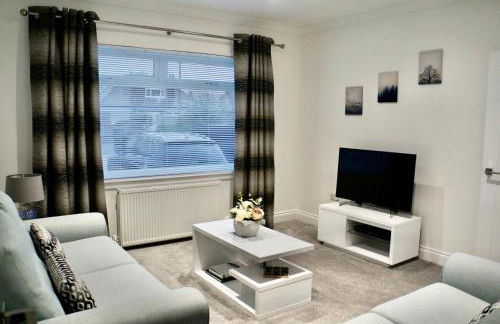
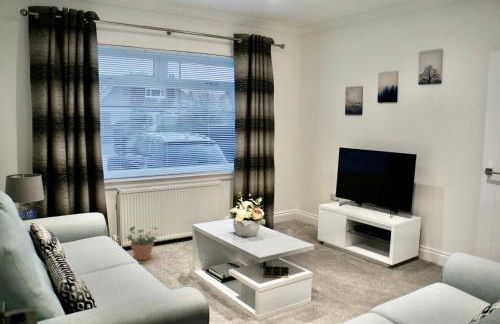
+ potted plant (144, 242)
